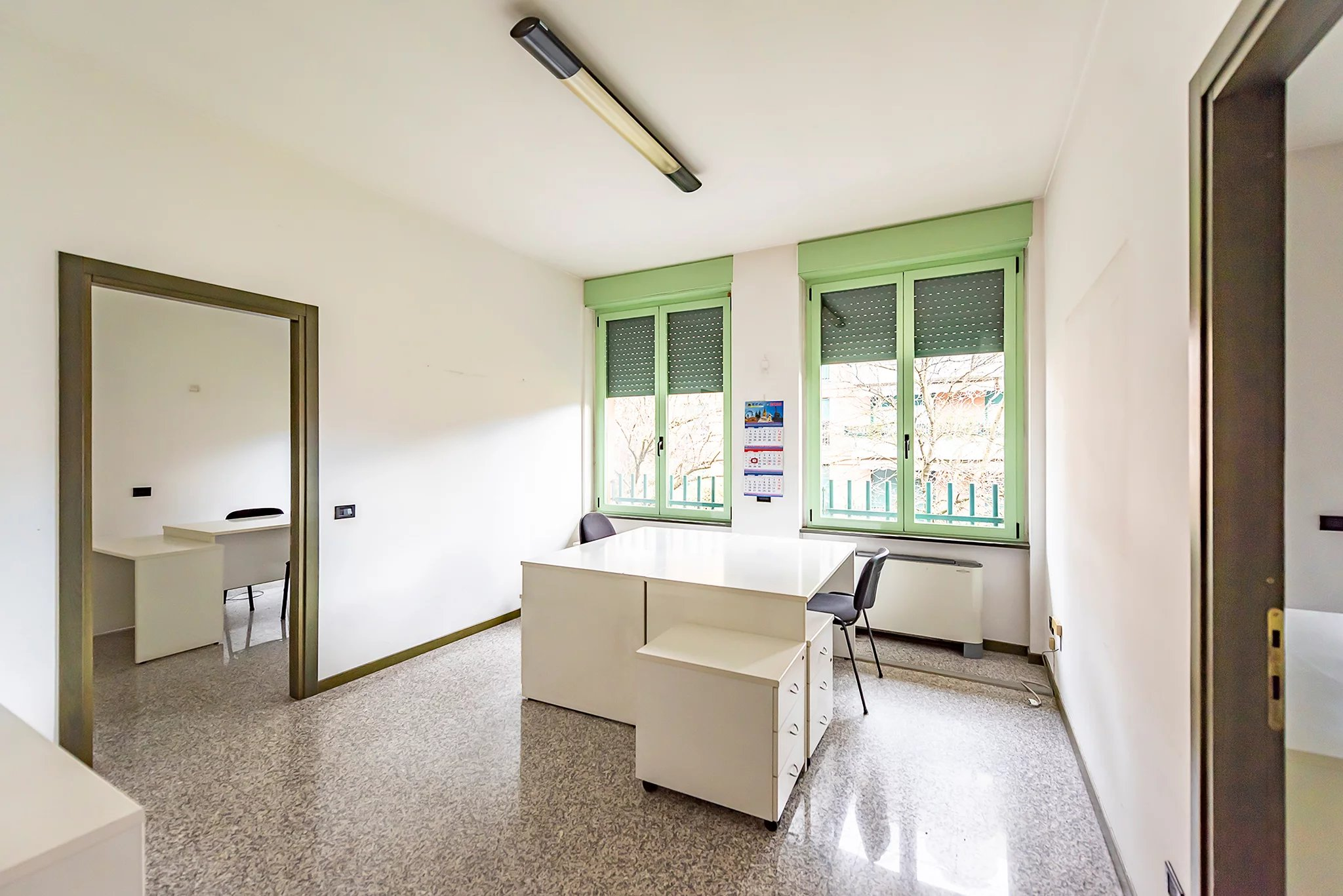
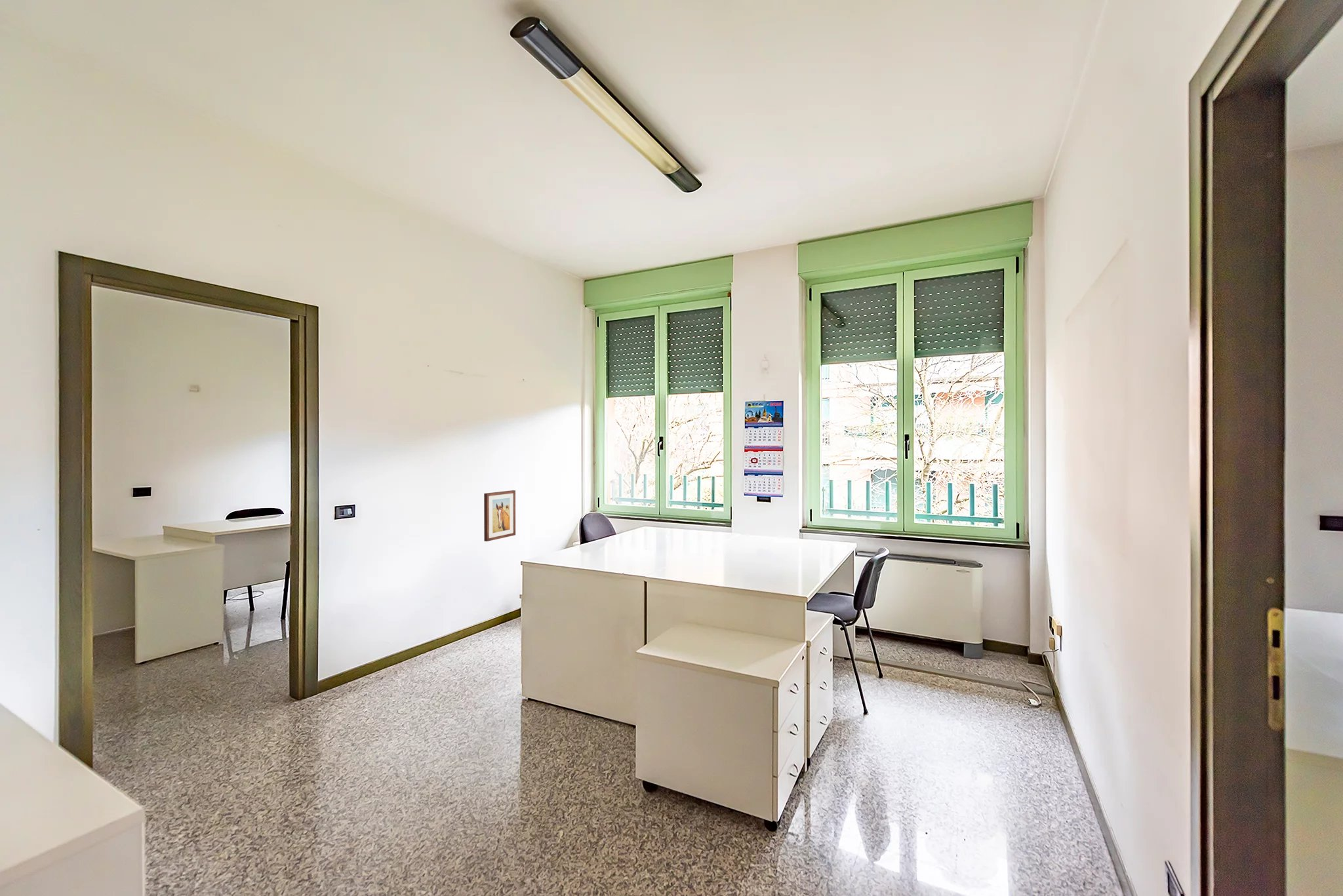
+ wall art (500, 515)
